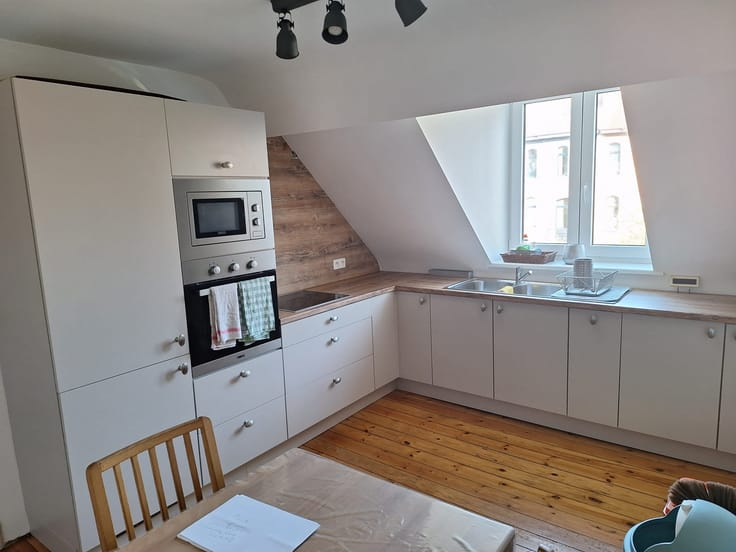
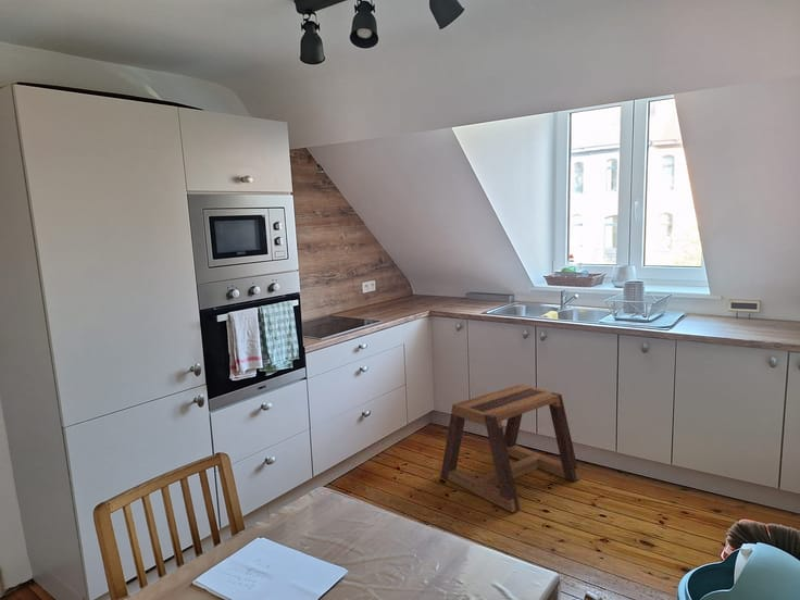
+ stool (508, 438)
